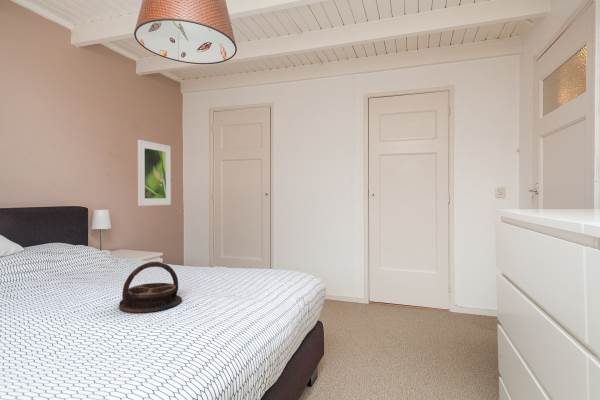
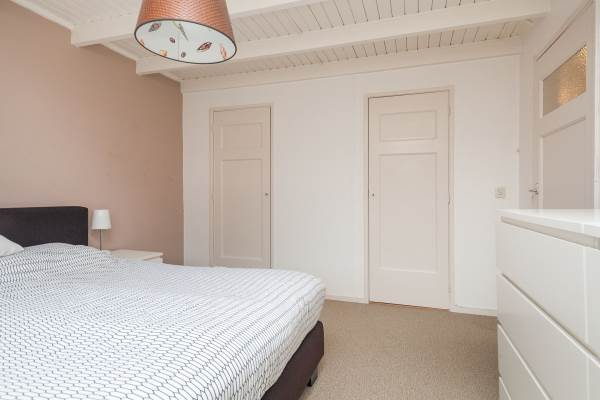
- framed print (155, 174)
- serving tray (151, 283)
